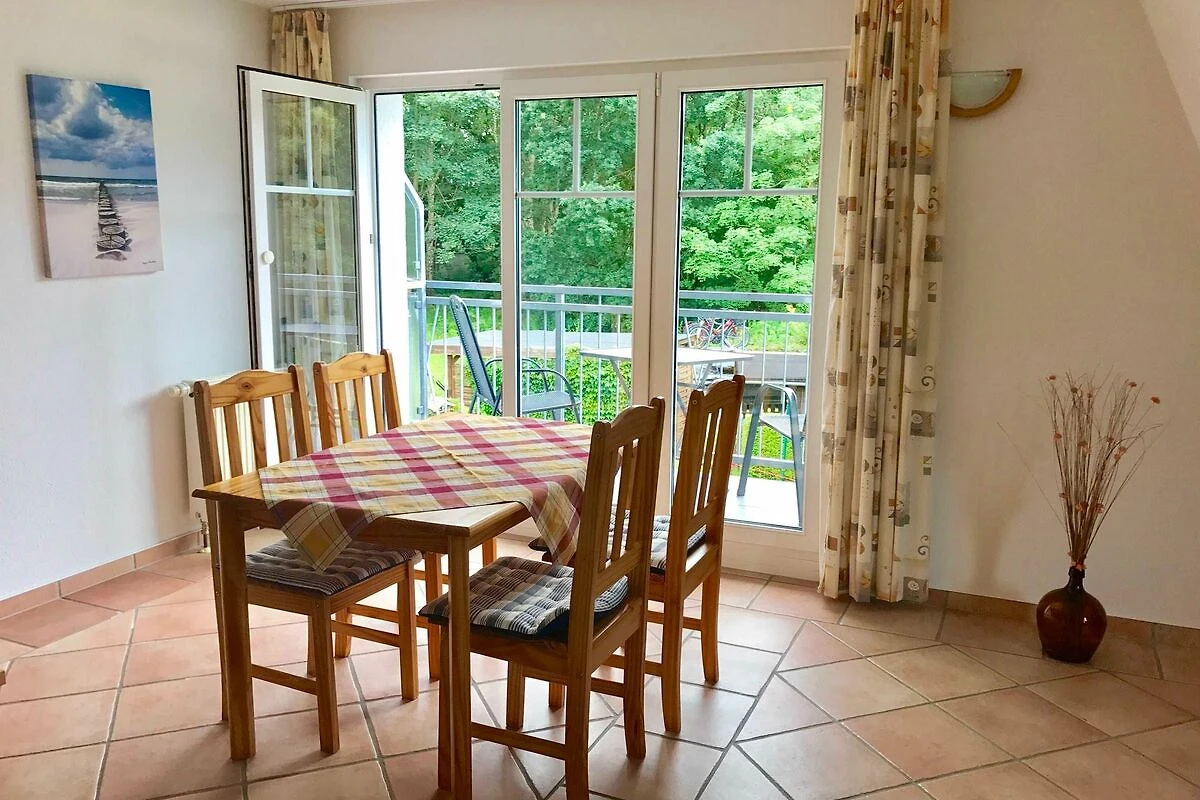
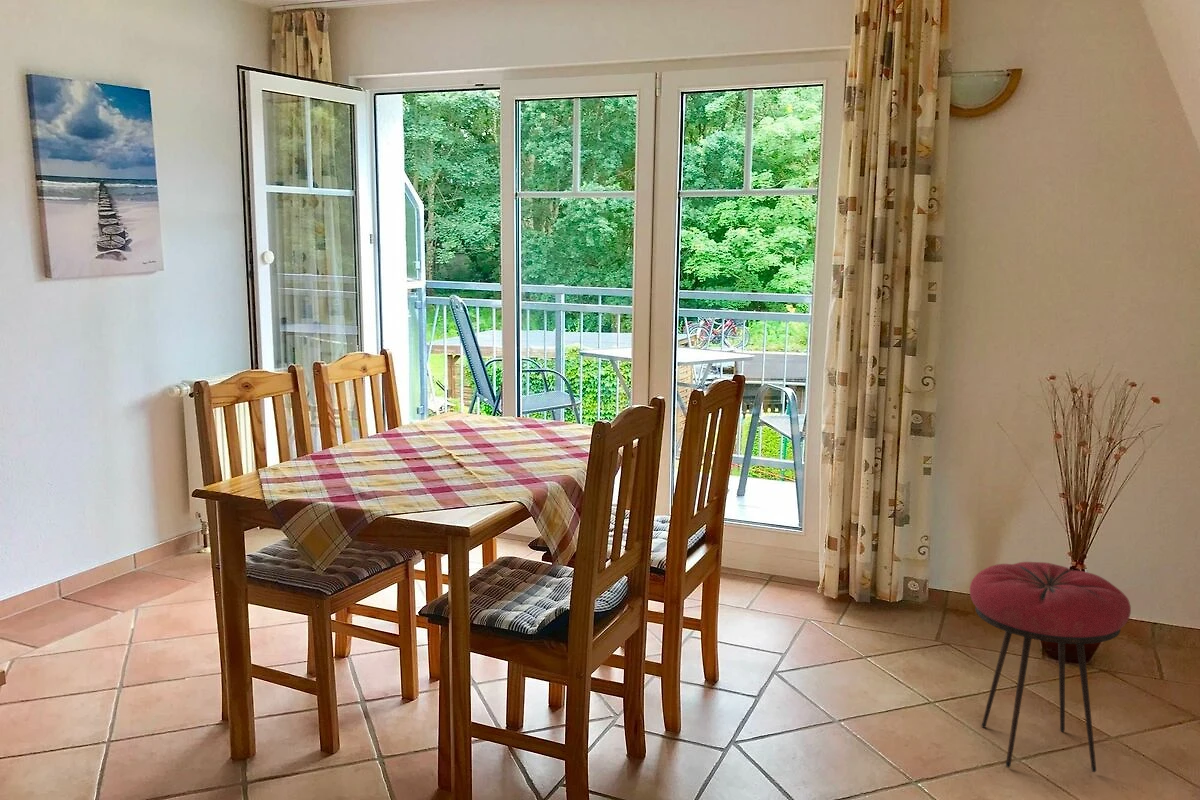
+ stool (1027, 663)
